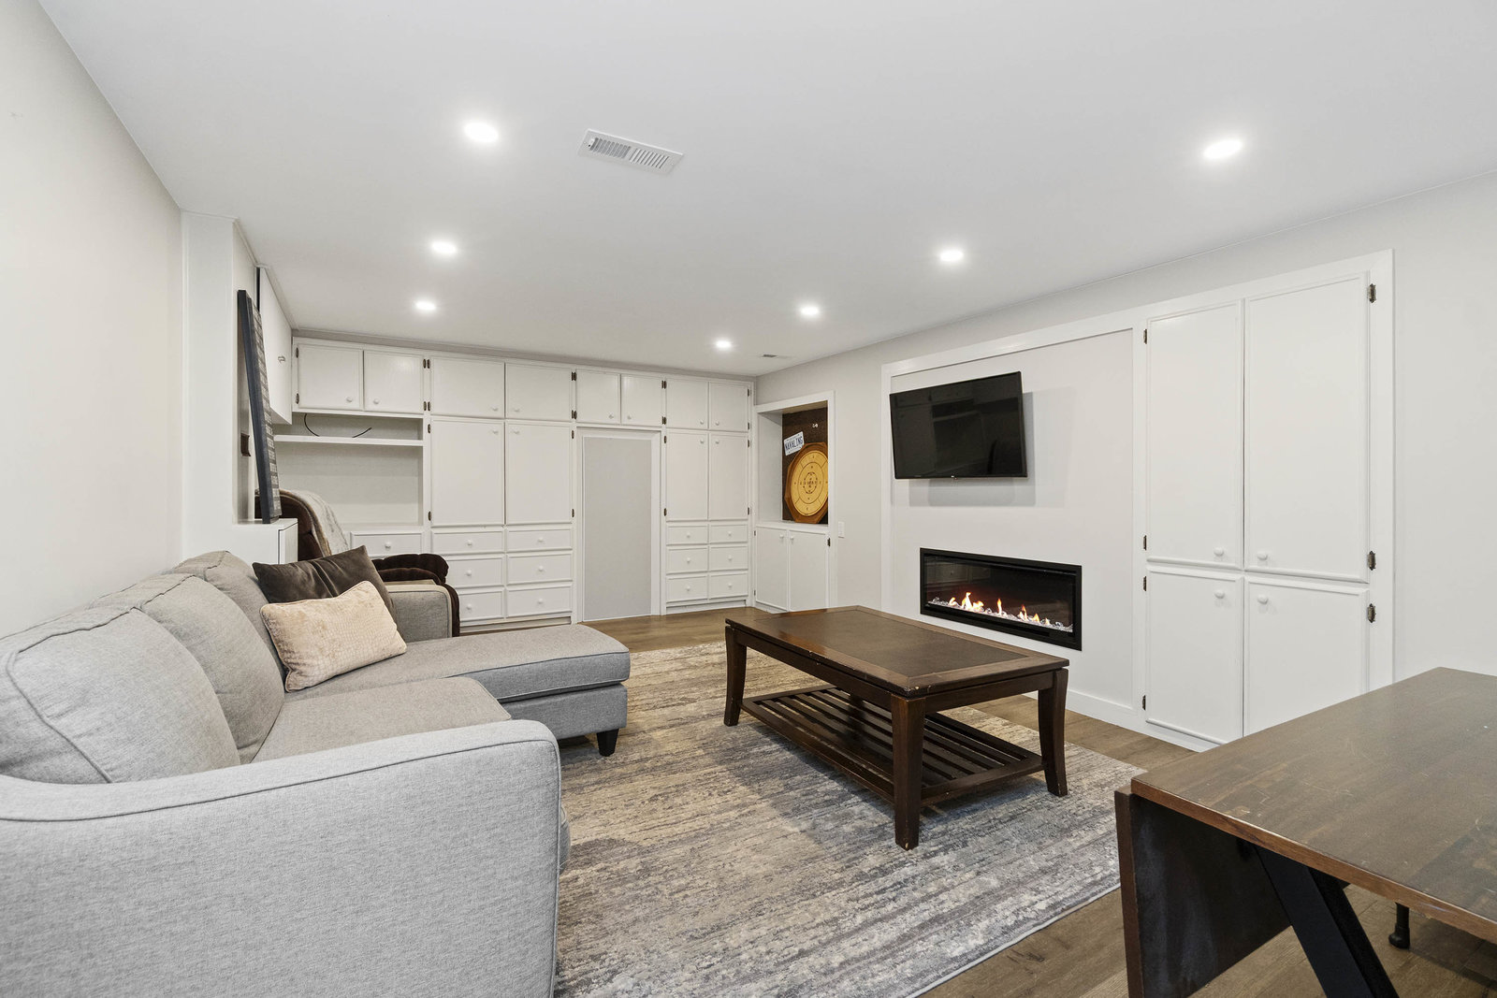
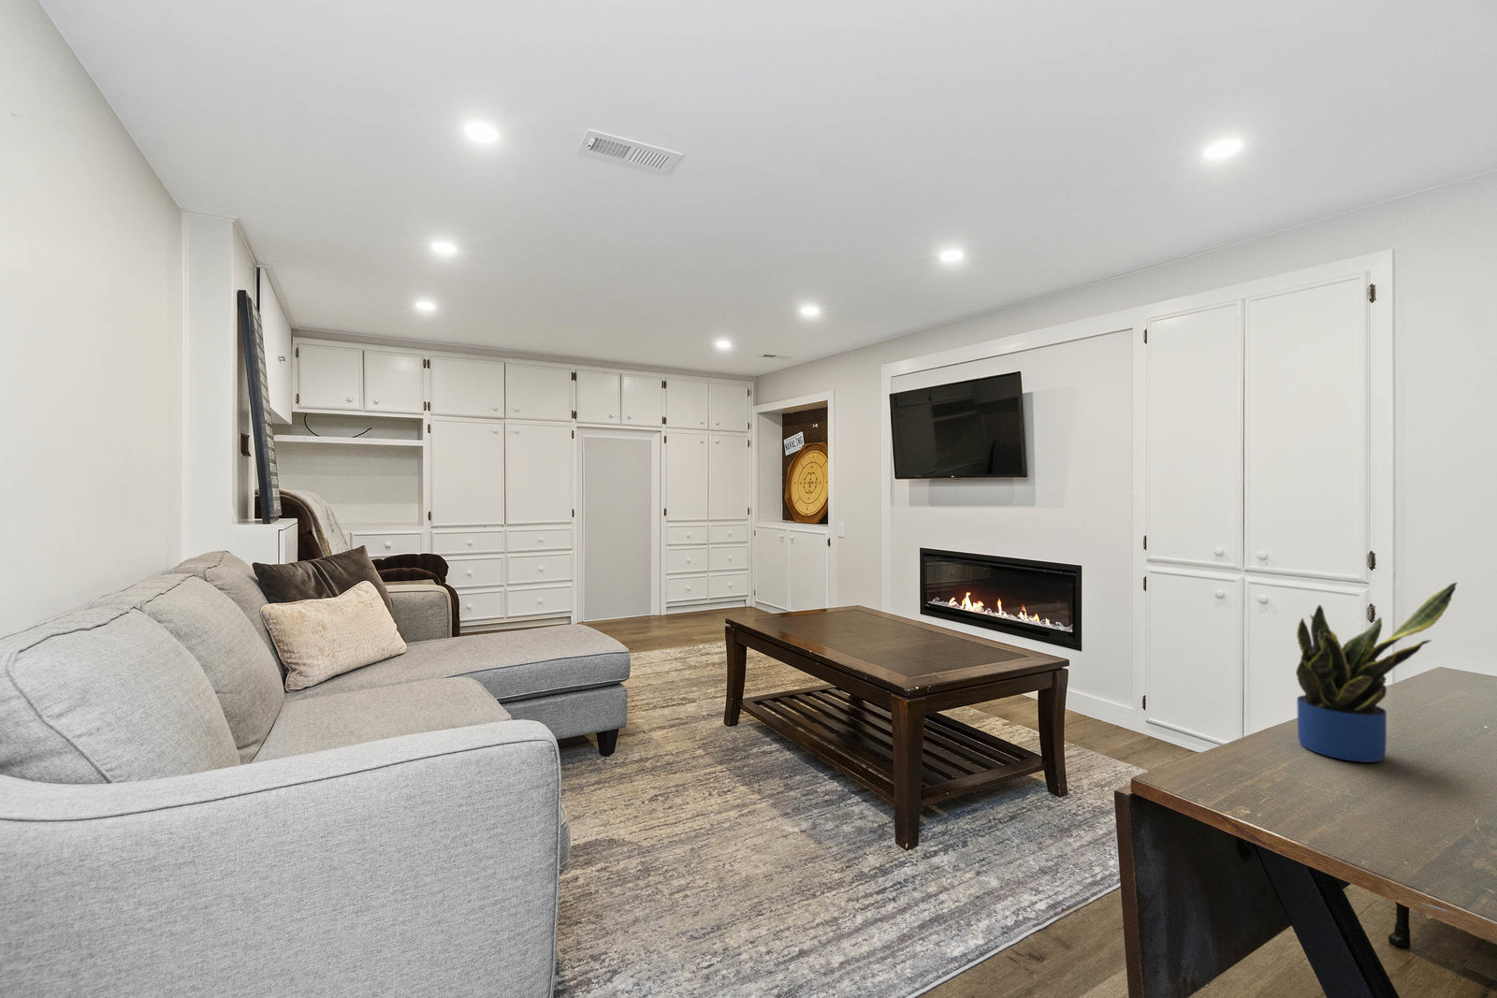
+ potted plant (1364, 664)
